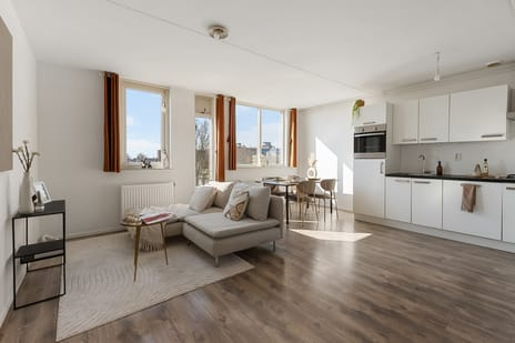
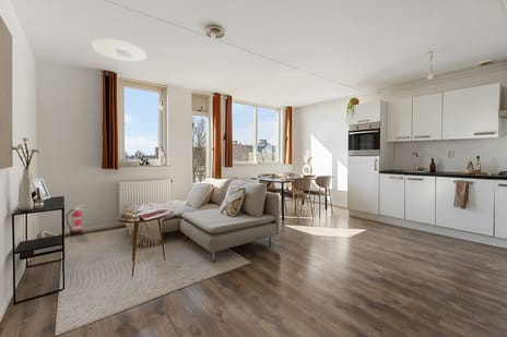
+ fire extinguisher (75, 219)
+ ceiling light (120, 49)
